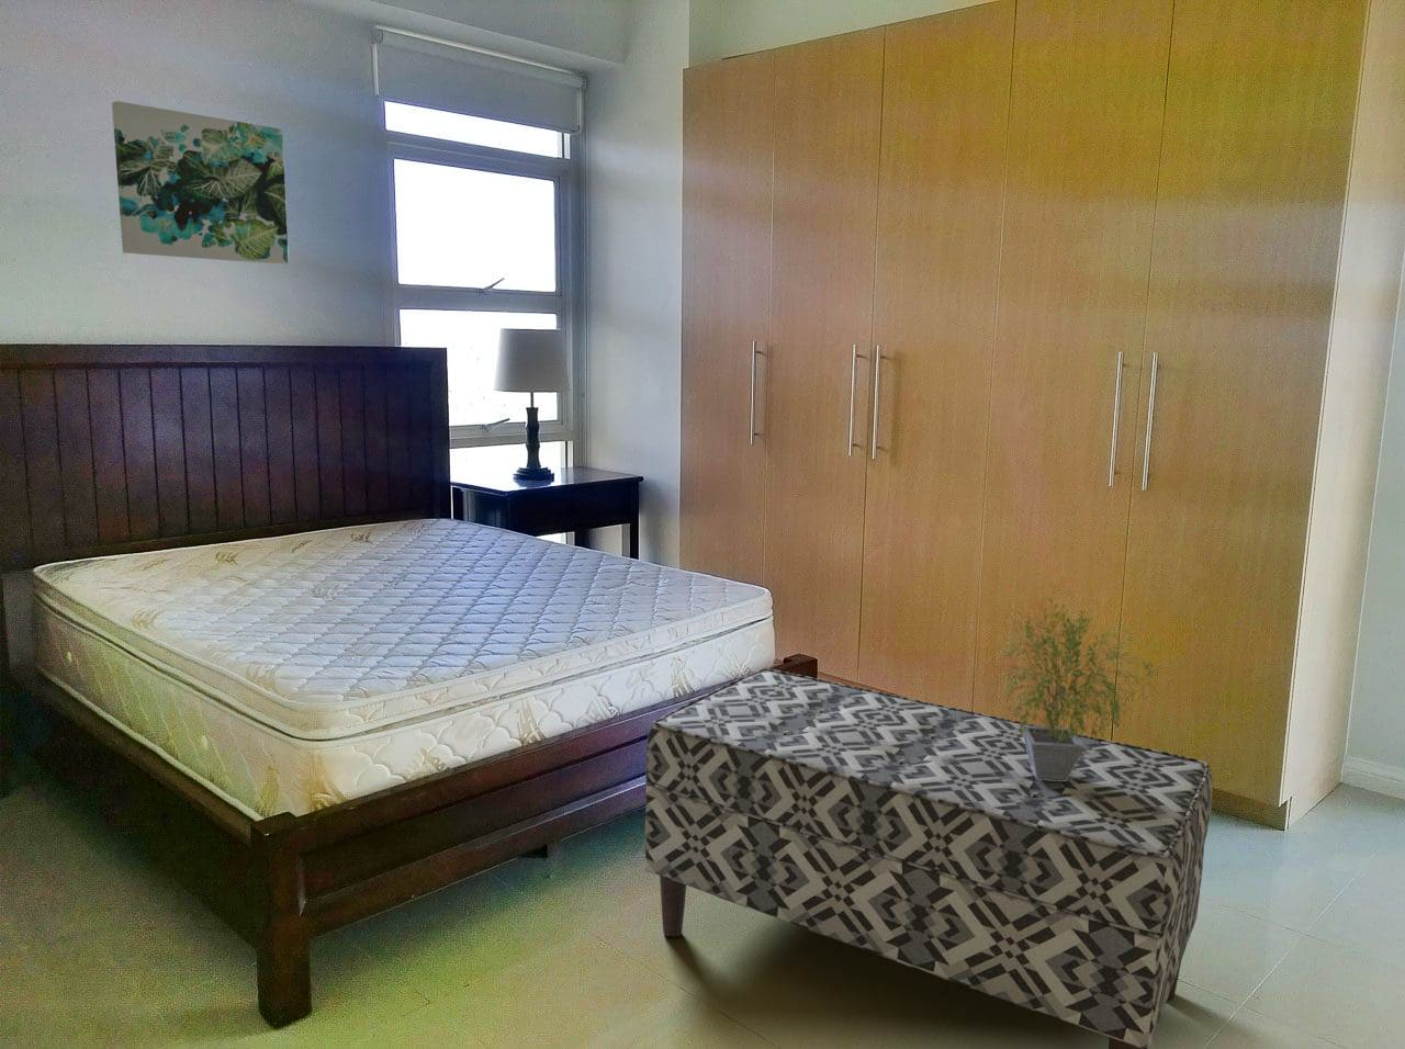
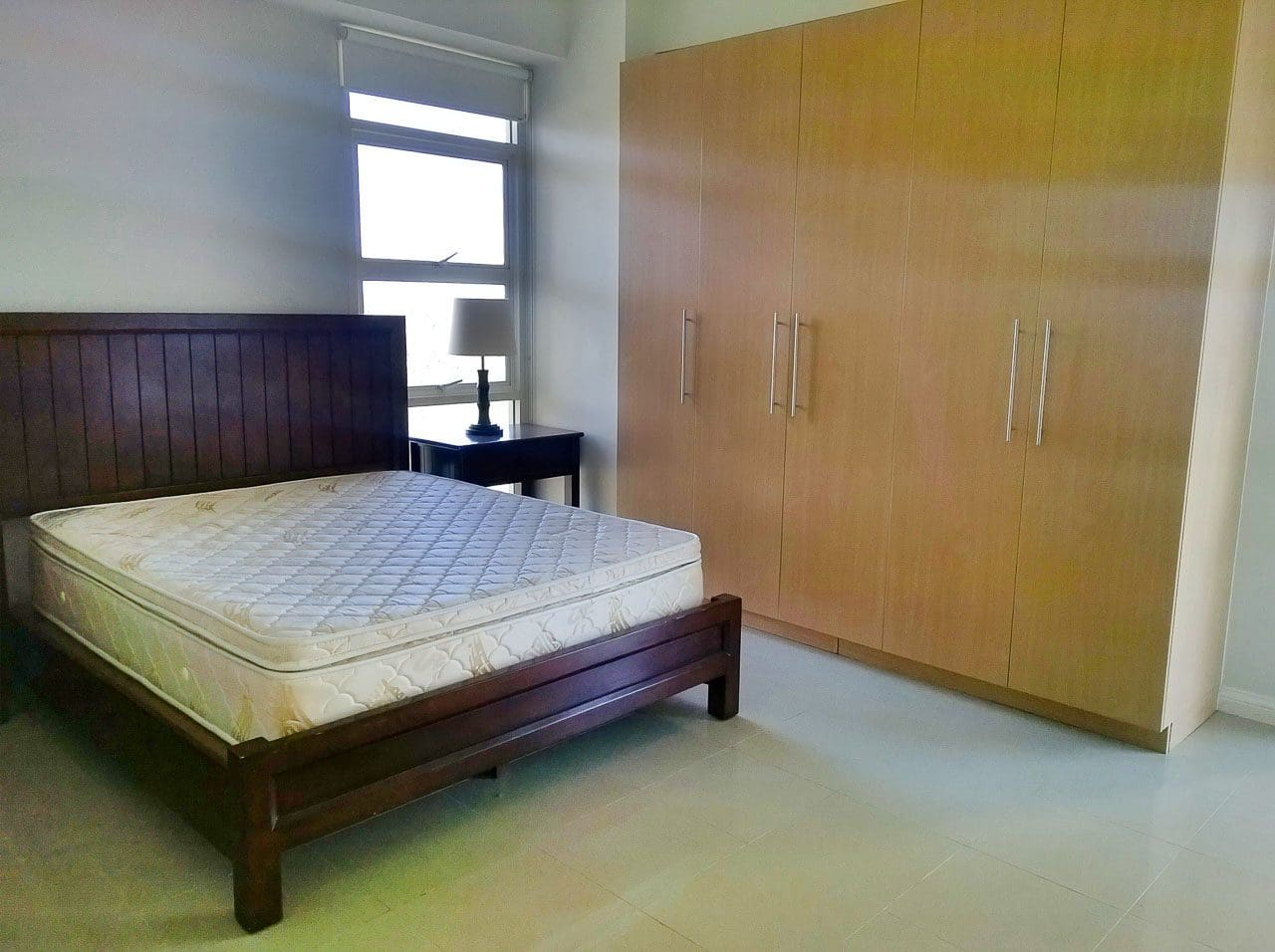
- wall art (205, 187)
- bench (914, 853)
- potted plant (1069, 685)
